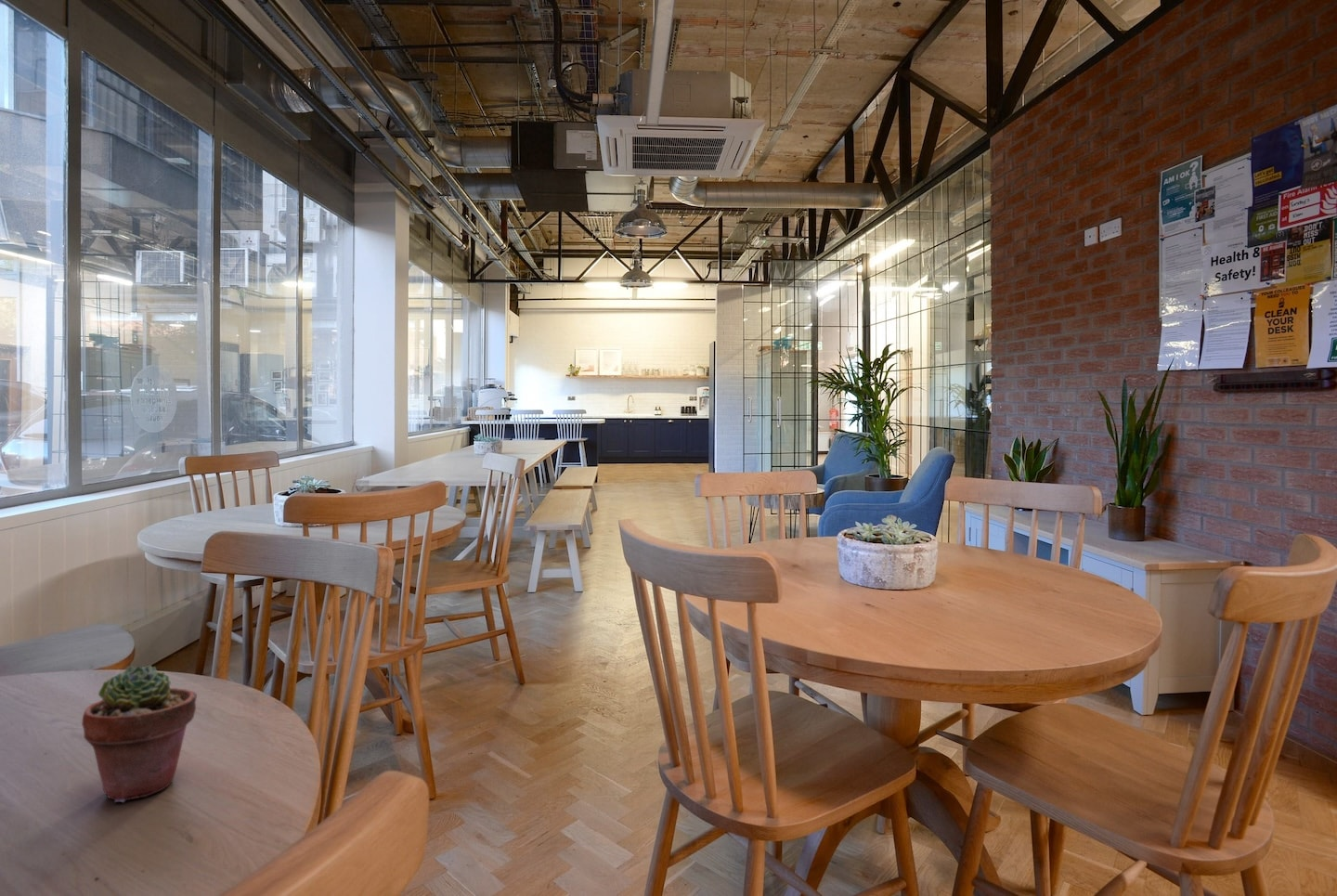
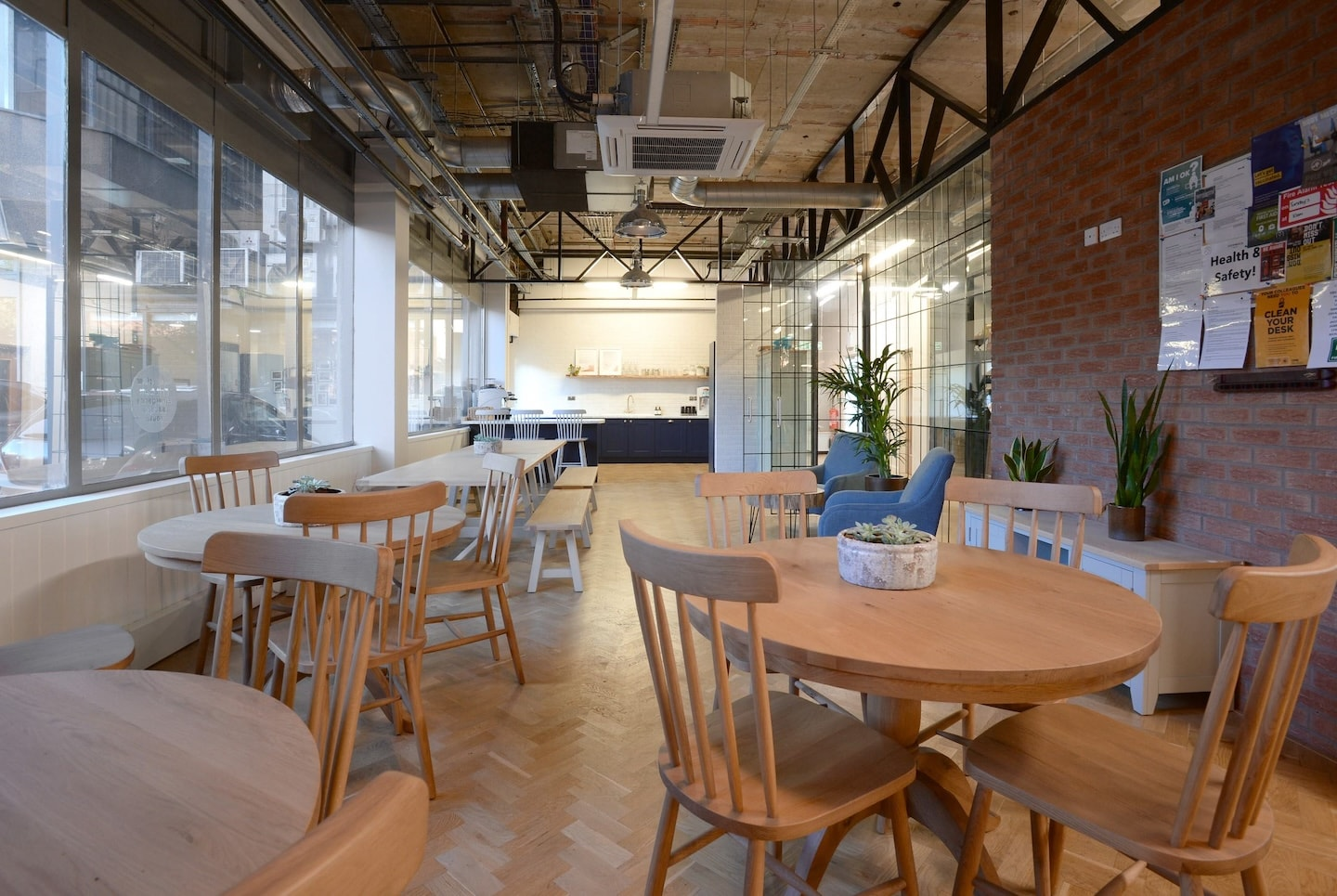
- potted succulent (140, 725)
